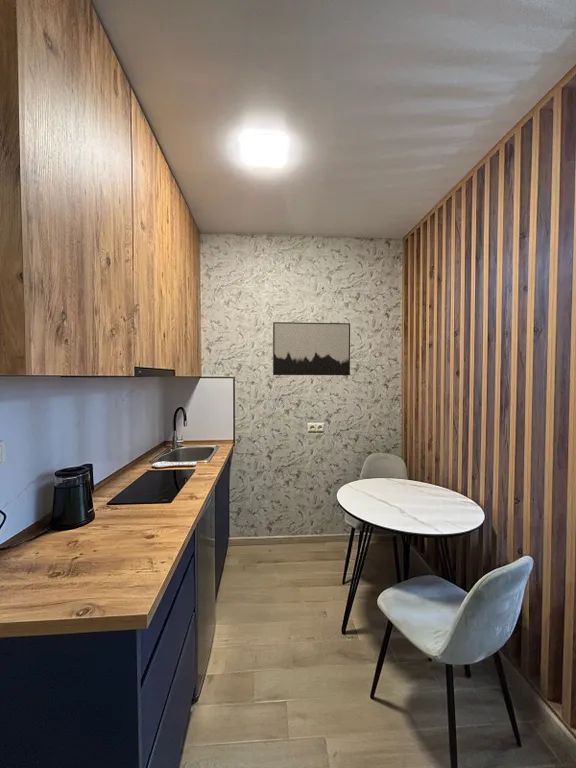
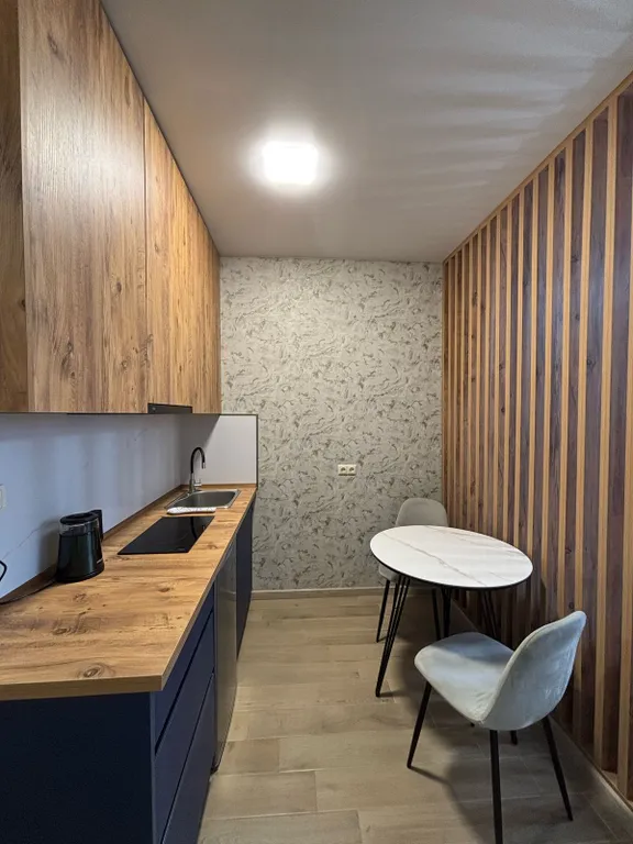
- wall art (311, 349)
